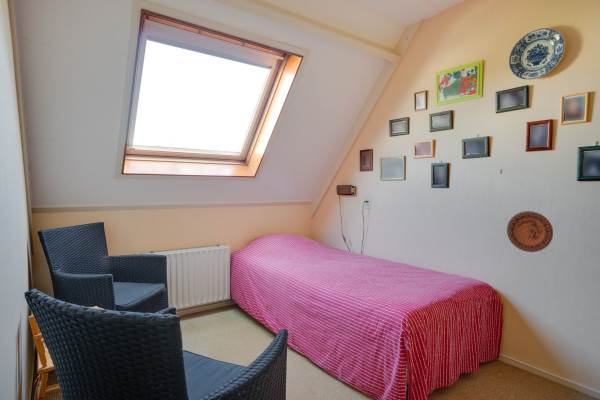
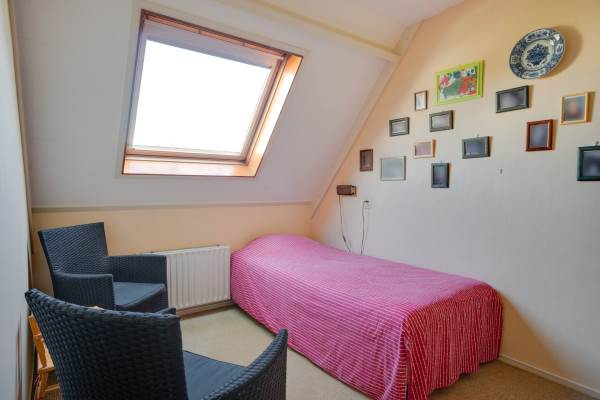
- decorative plate (529, 231)
